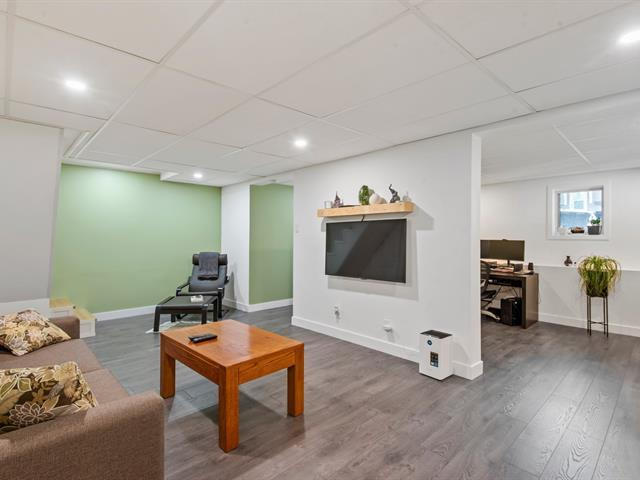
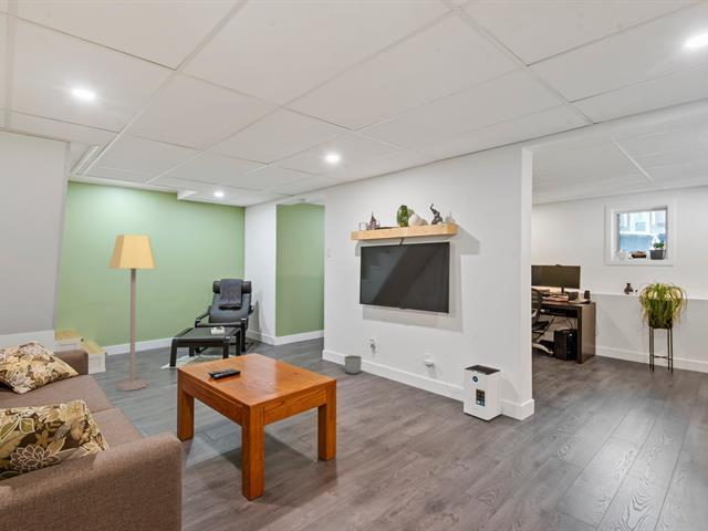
+ planter (353, 364)
+ lamp (133, 311)
